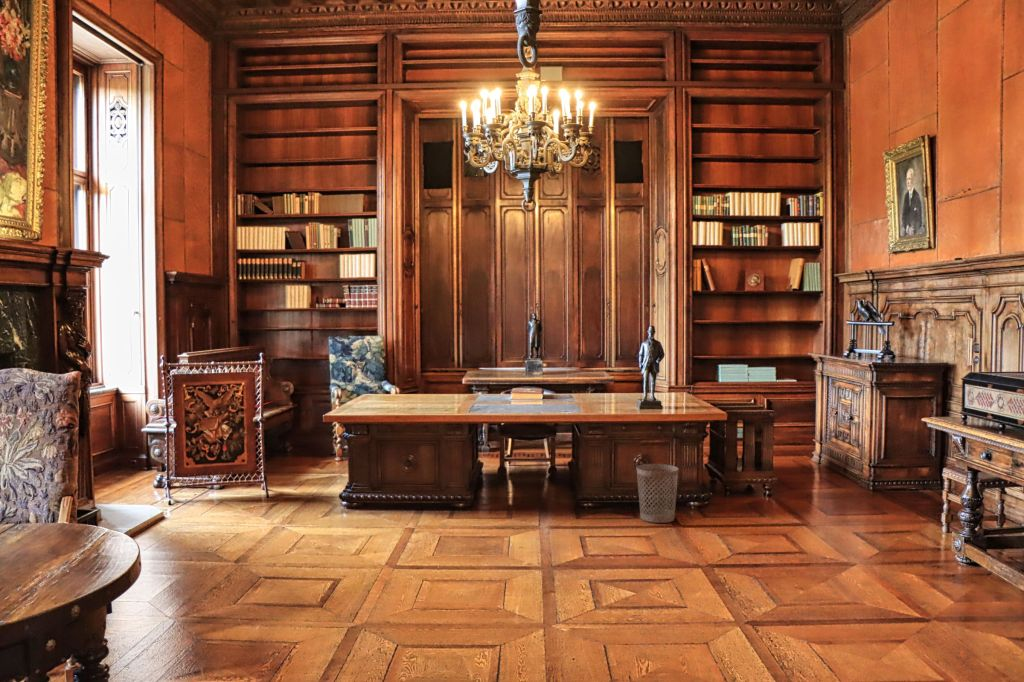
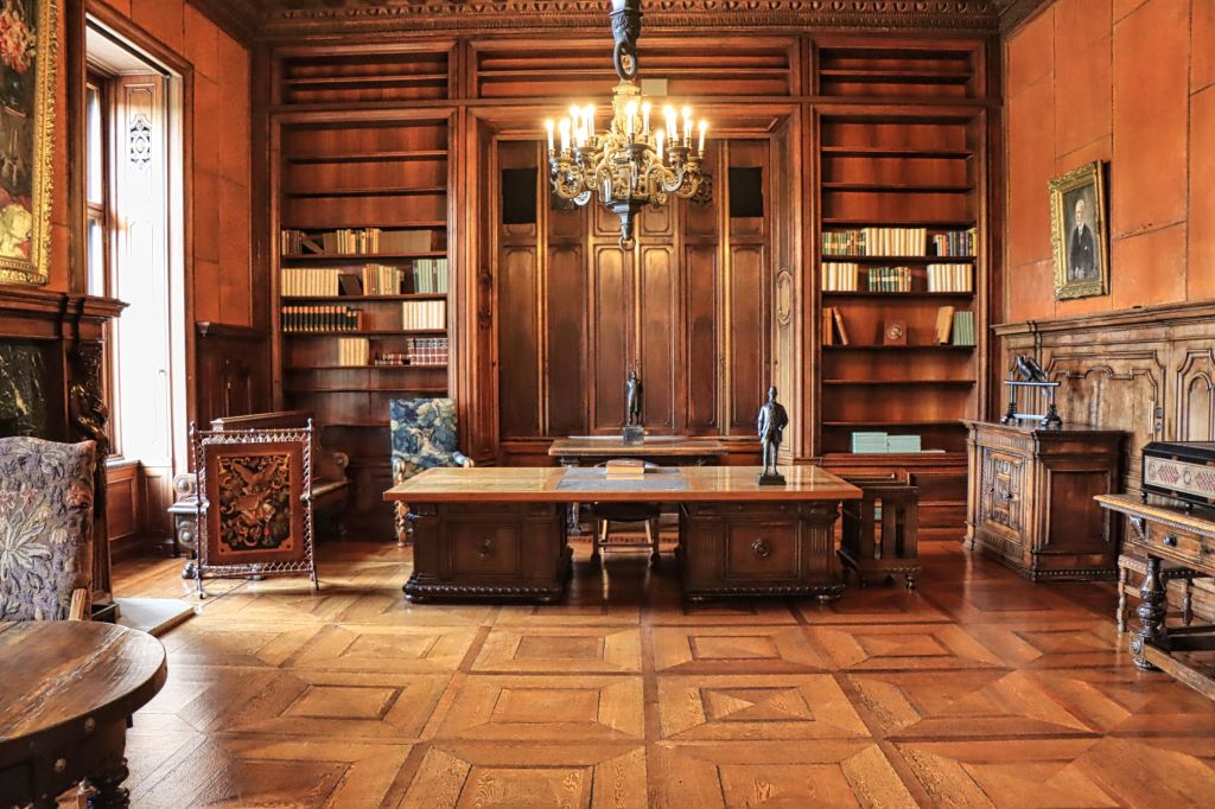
- wastebasket (657, 493)
